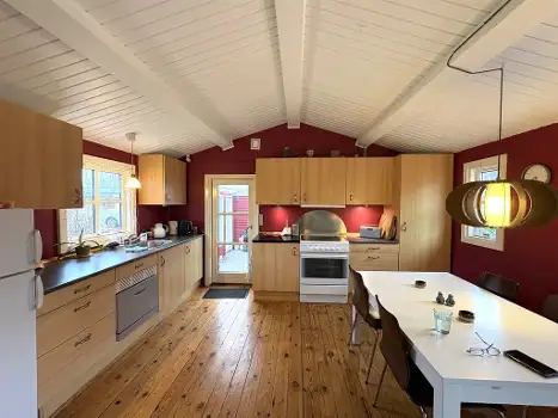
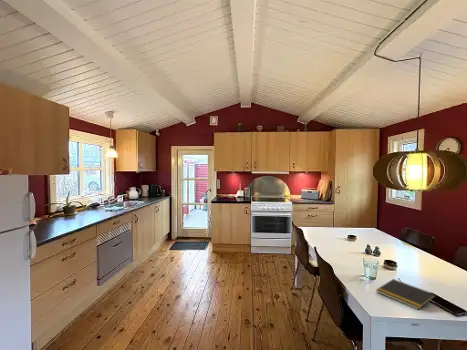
+ notepad (404, 292)
